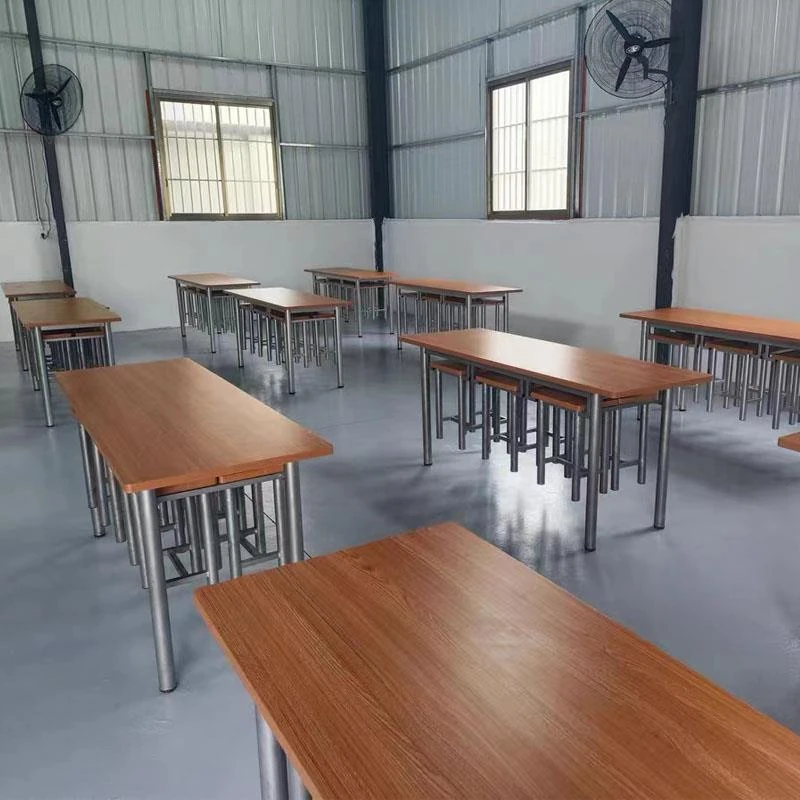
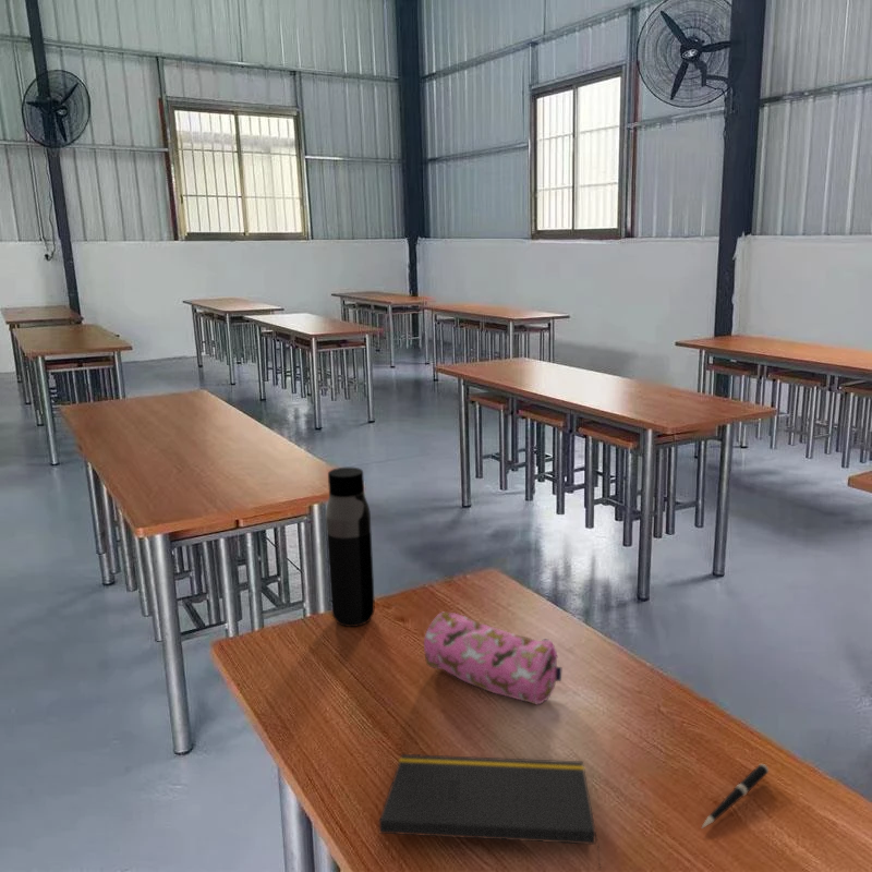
+ pen (734, 795)
+ pencil case (489, 655)
+ water bottle (349, 546)
+ notepad (488, 795)
